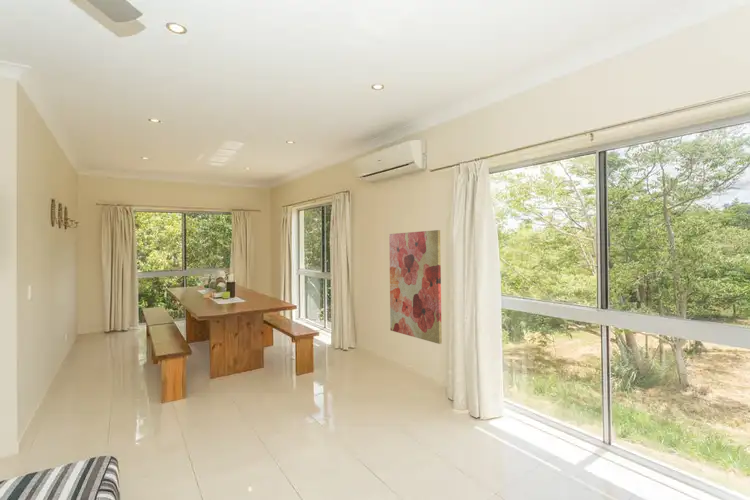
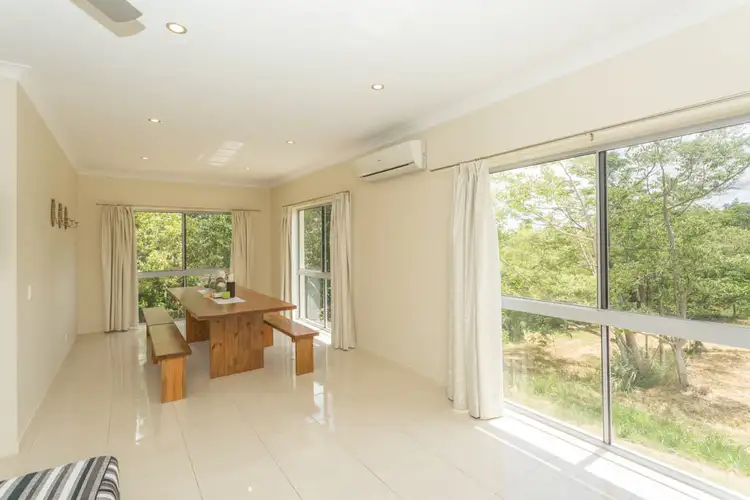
- wall art (413, 284)
